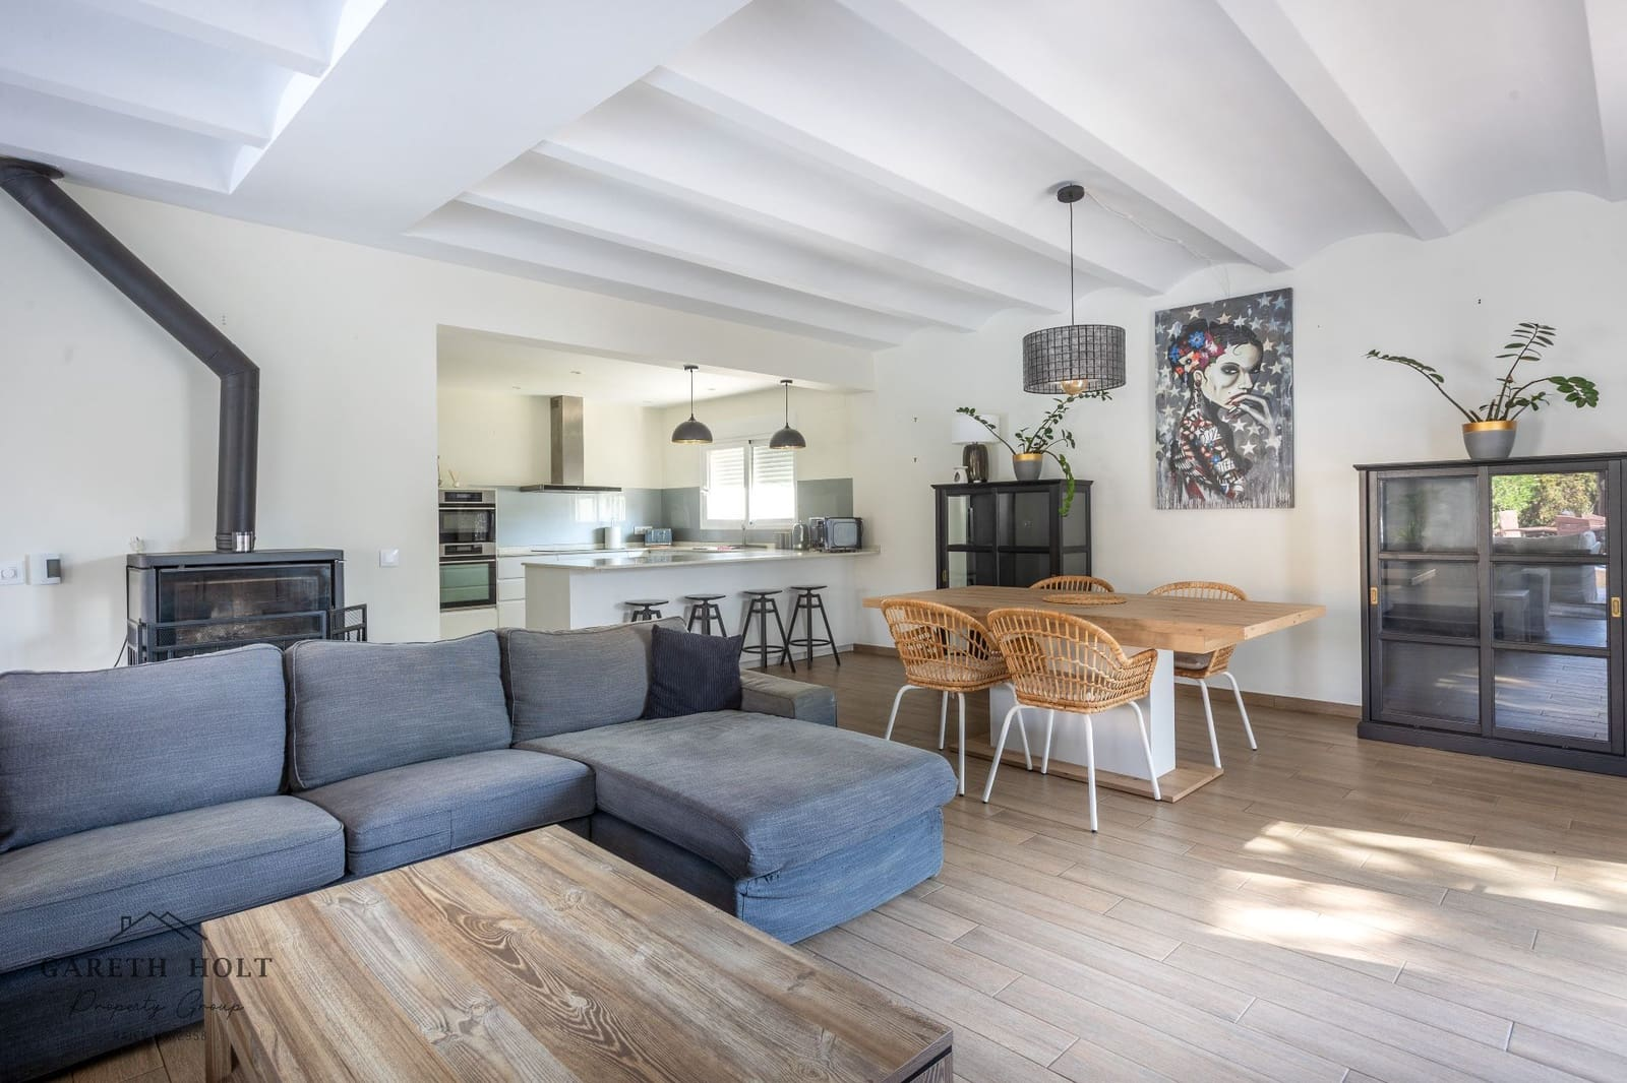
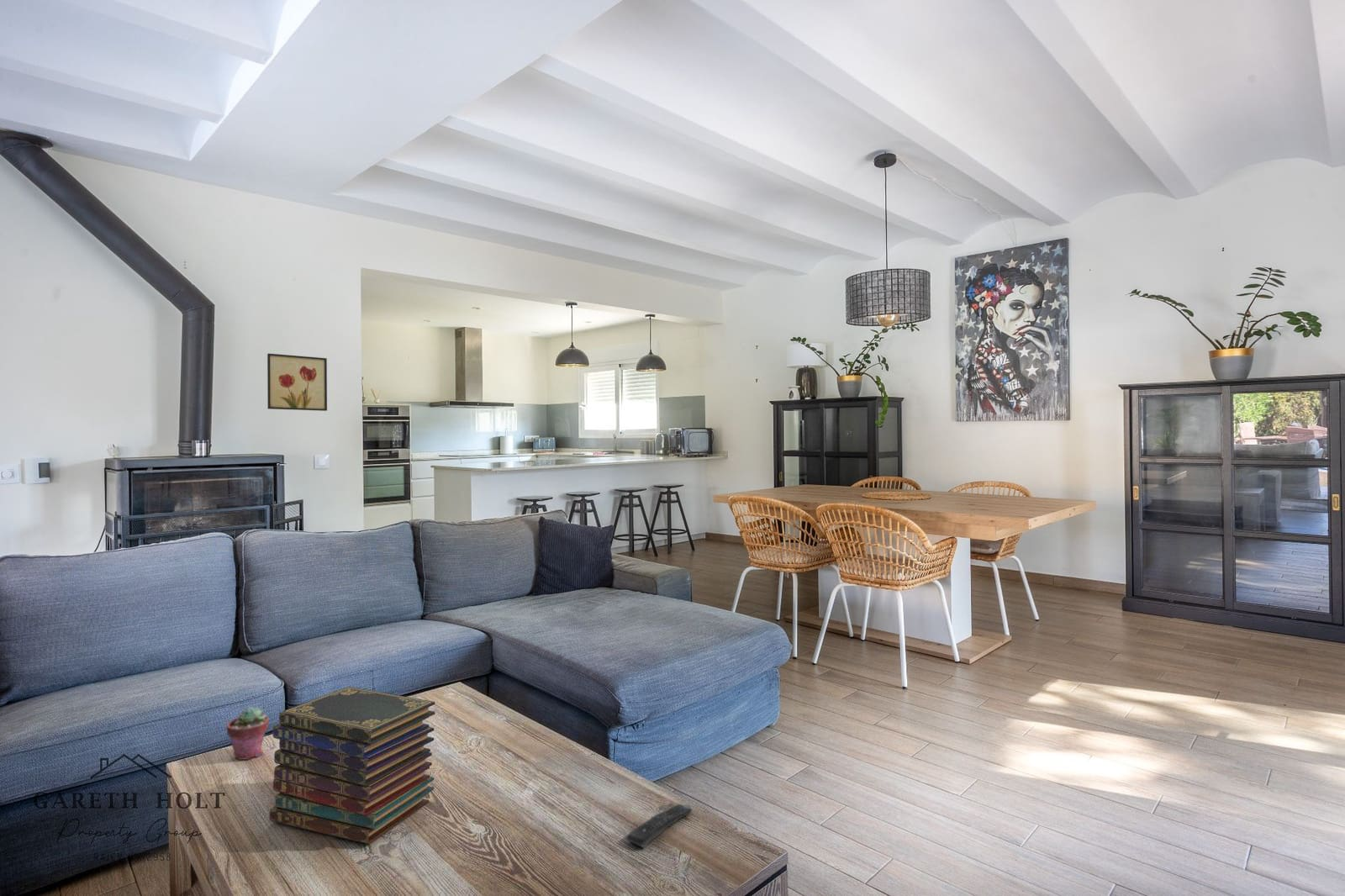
+ remote control (662, 822)
+ wall art (298, 382)
+ book stack (356, 758)
+ potted succulent (248, 730)
